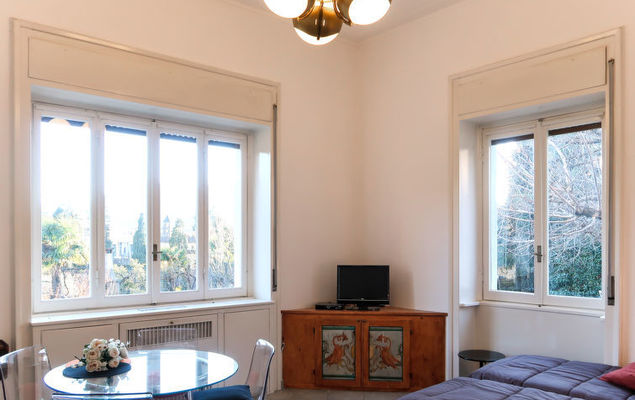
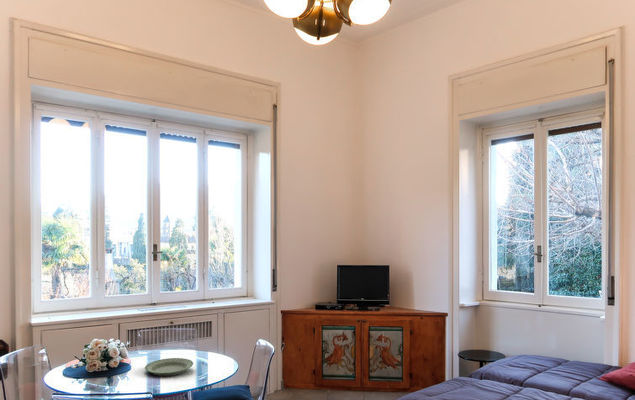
+ plate (169, 367)
